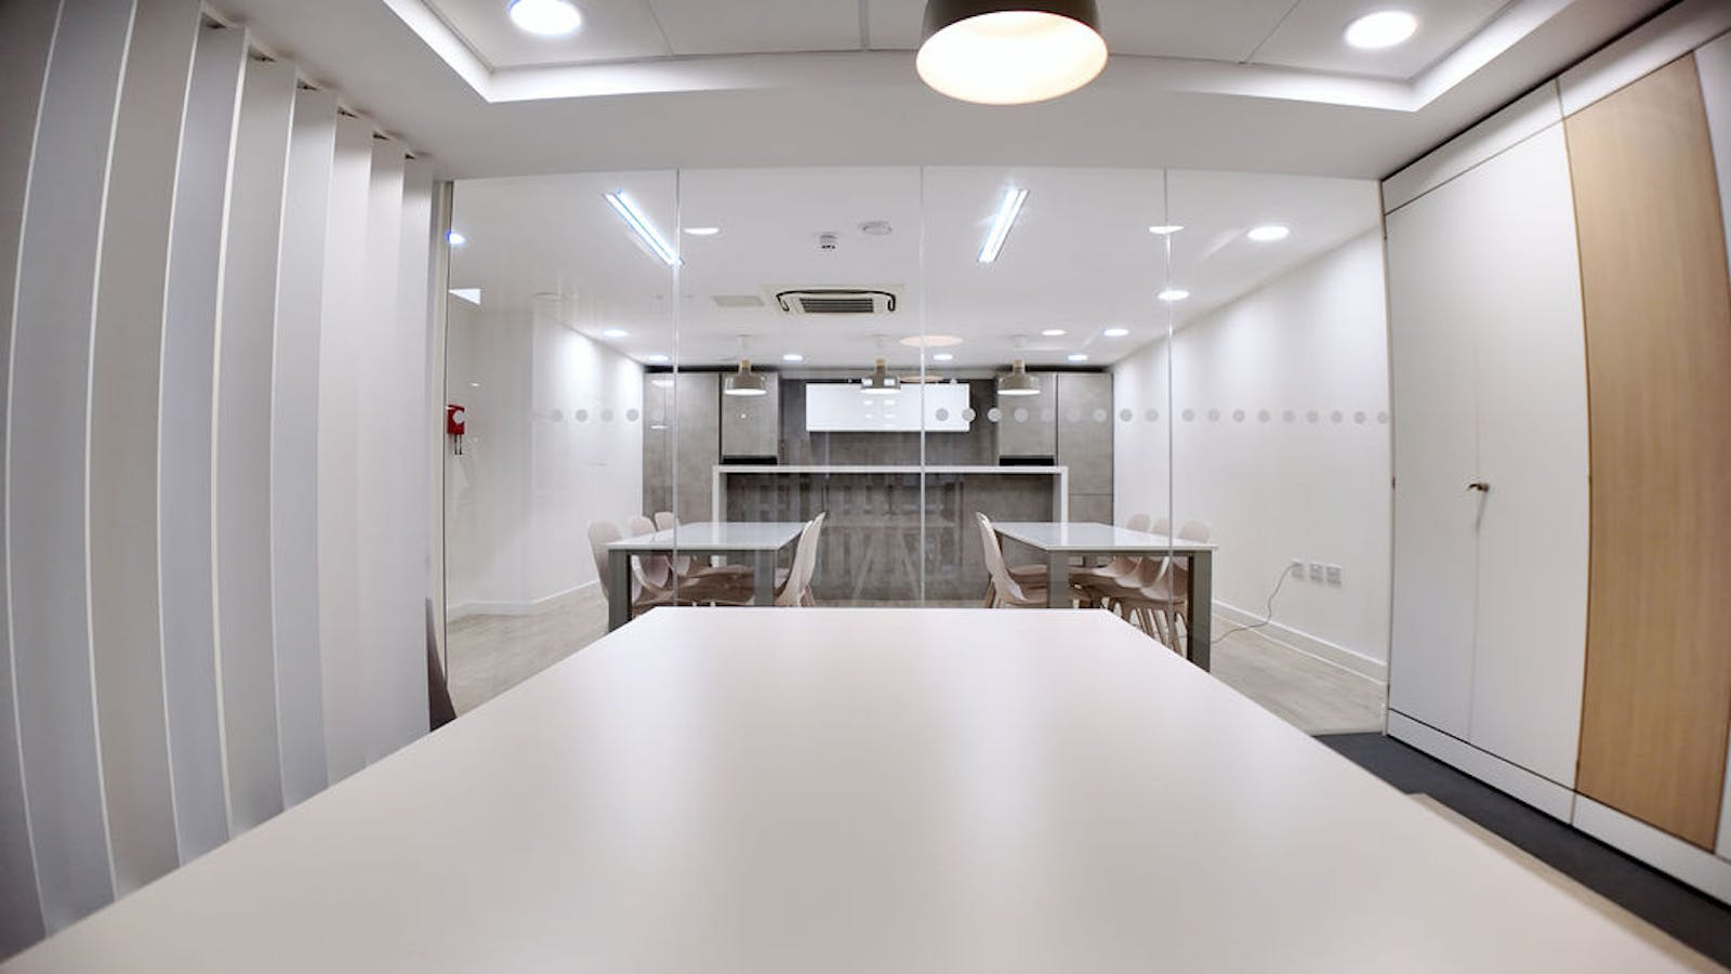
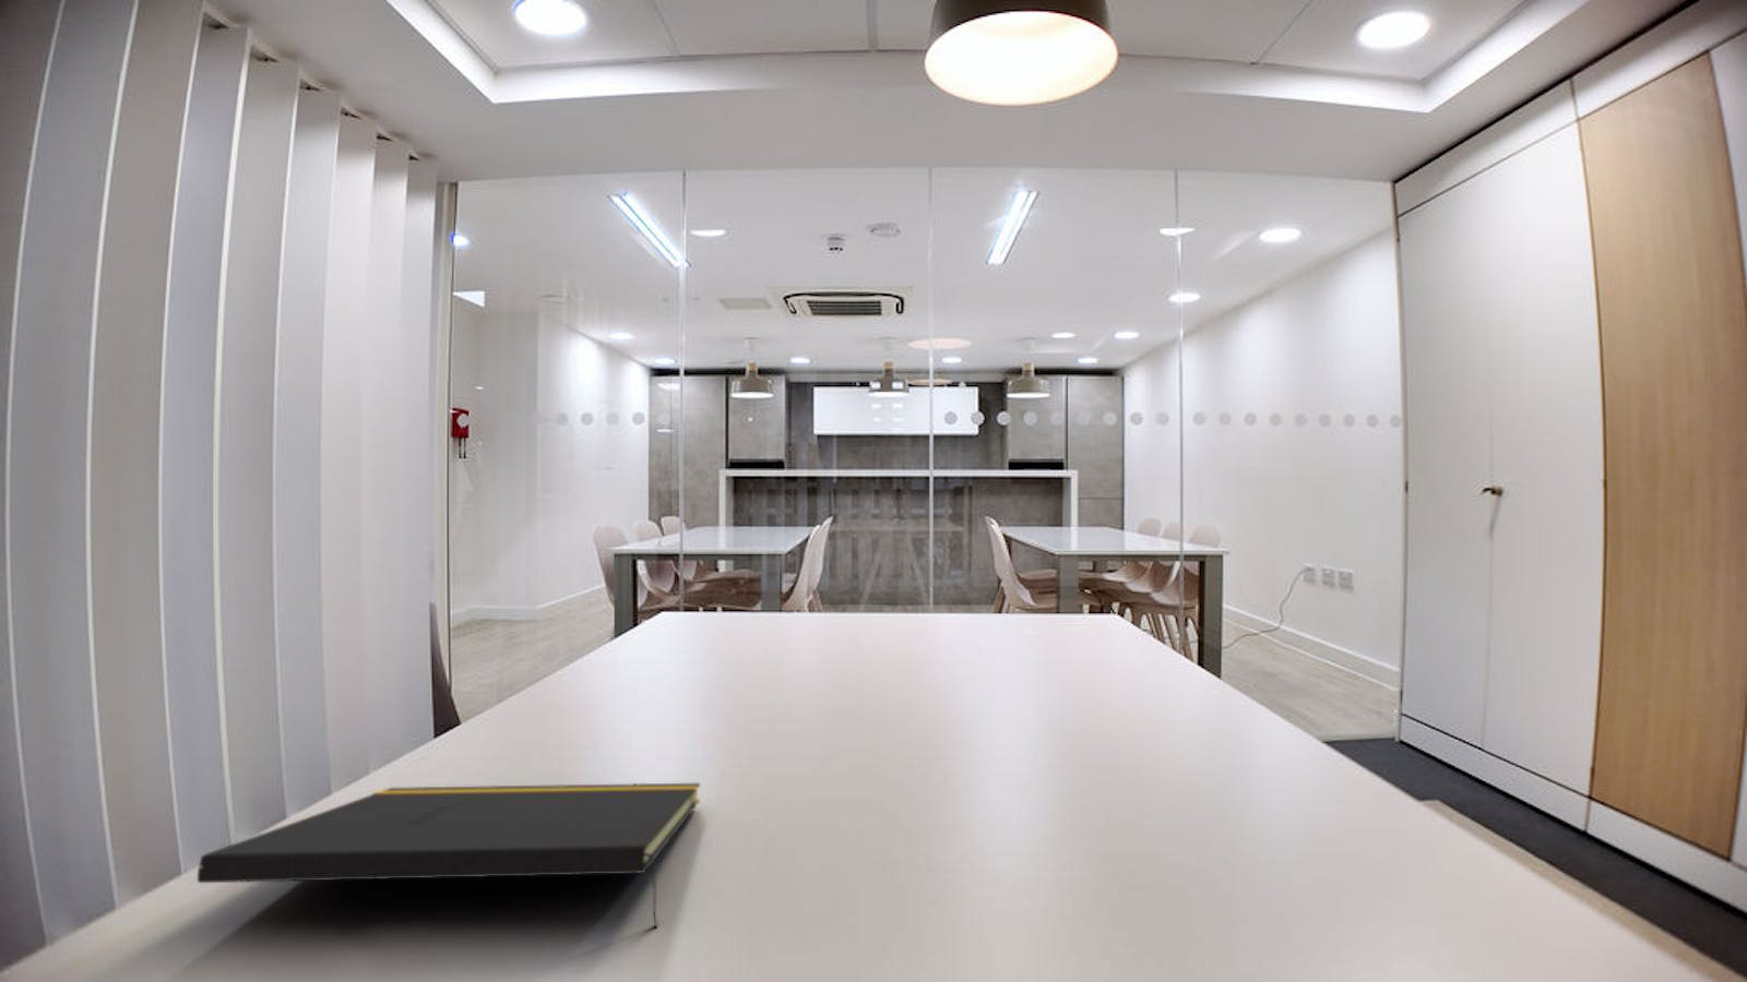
+ notepad (496, 824)
